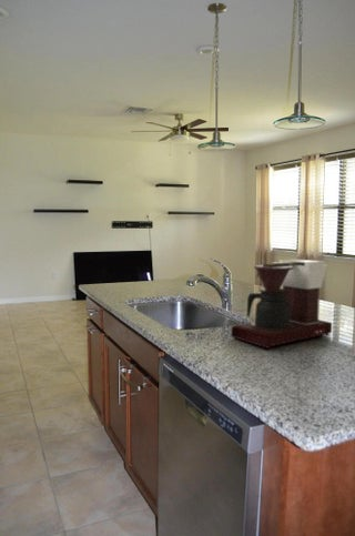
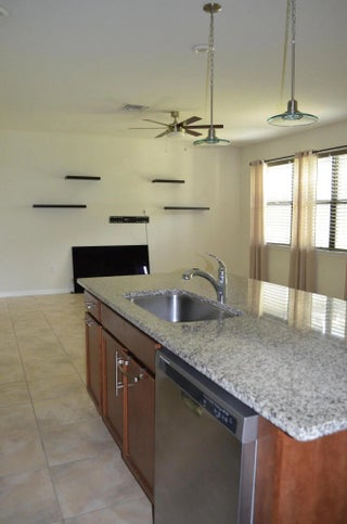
- coffee maker (283, 299)
